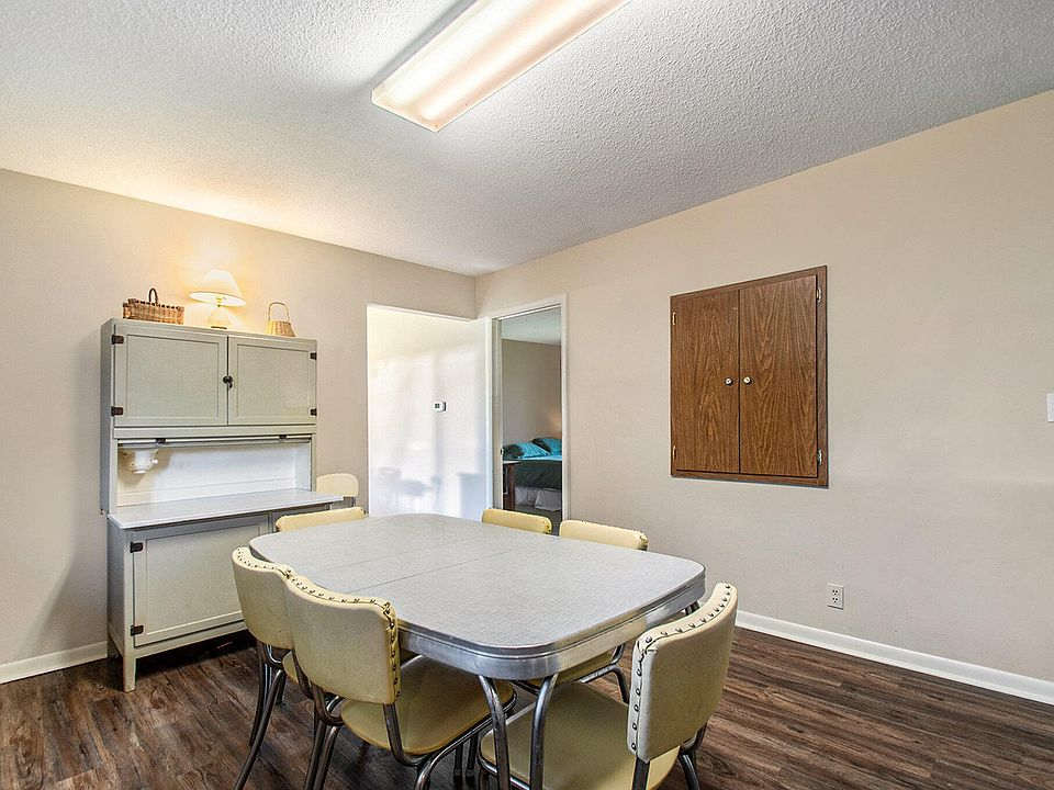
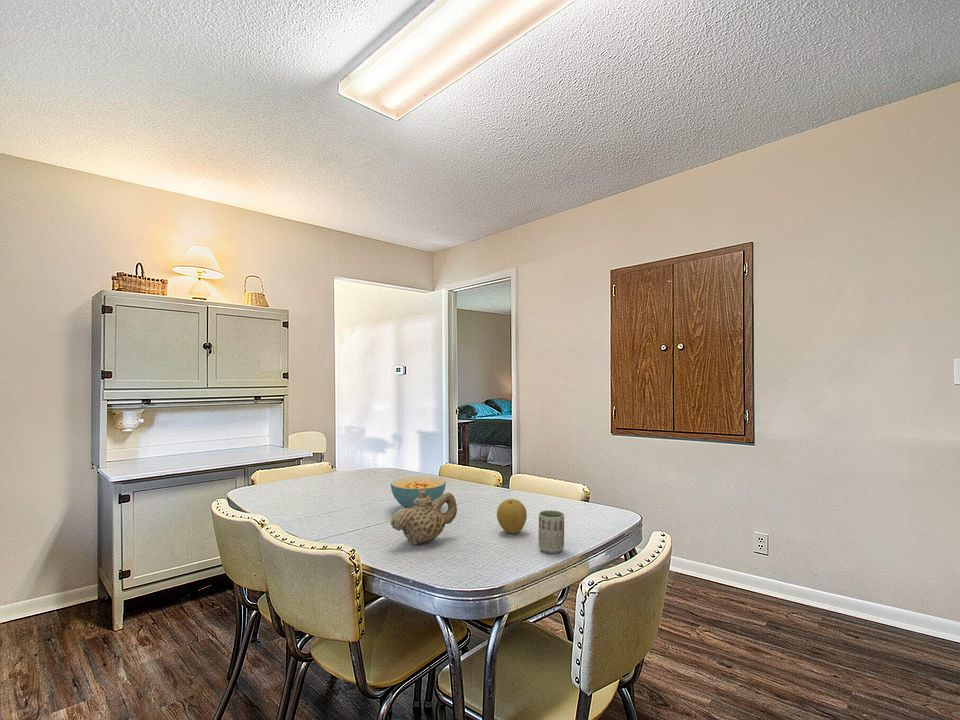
+ teapot (424, 515)
+ fruit (511, 516)
+ cereal bowl (418, 496)
+ cup (551, 531)
